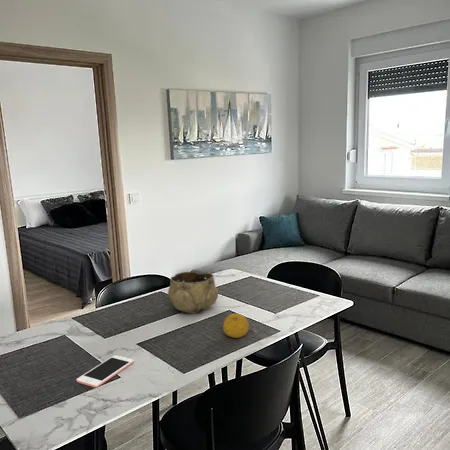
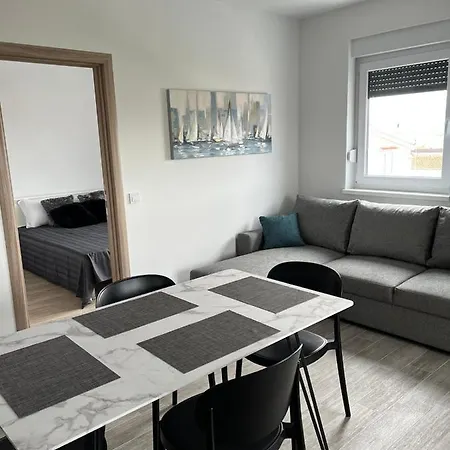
- cell phone (106, 370)
- fruit (236, 325)
- decorative bowl (192, 293)
